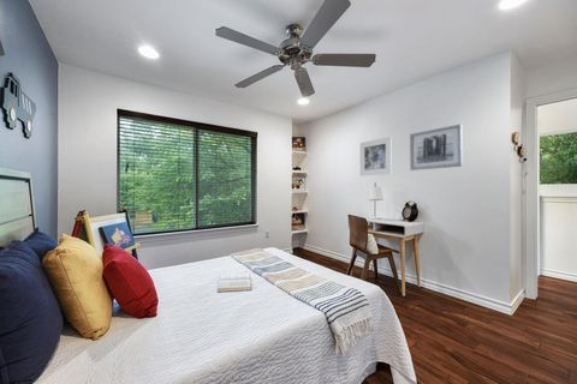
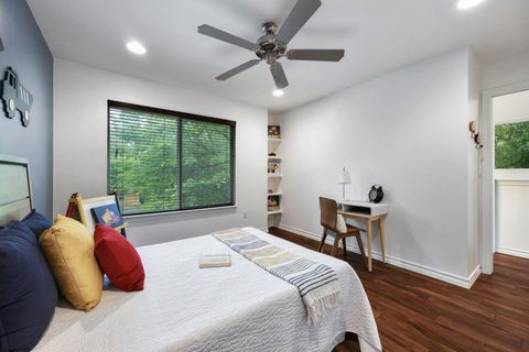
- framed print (374, 157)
- wall art (434, 149)
